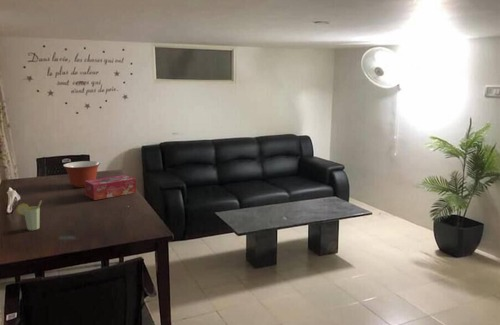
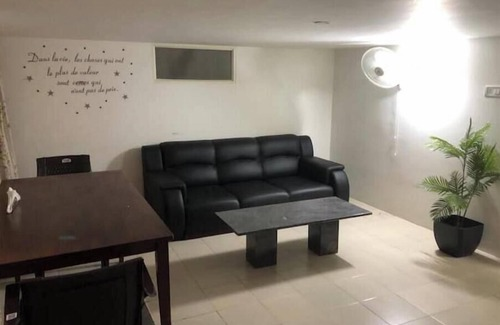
- tissue box (111, 186)
- cup (30, 215)
- mixing bowl (82, 174)
